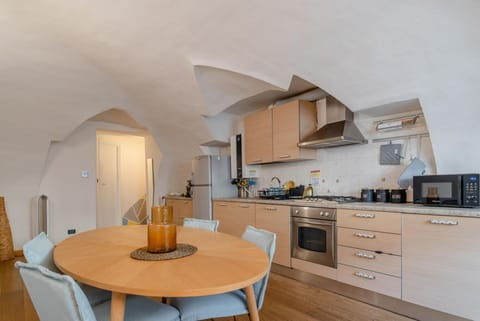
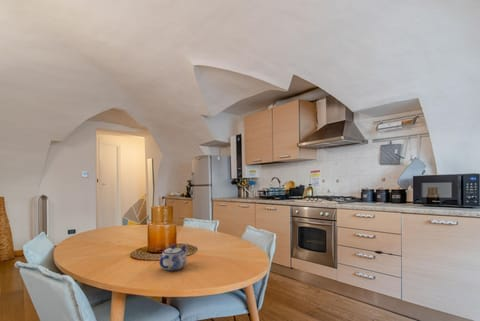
+ teapot (174, 255)
